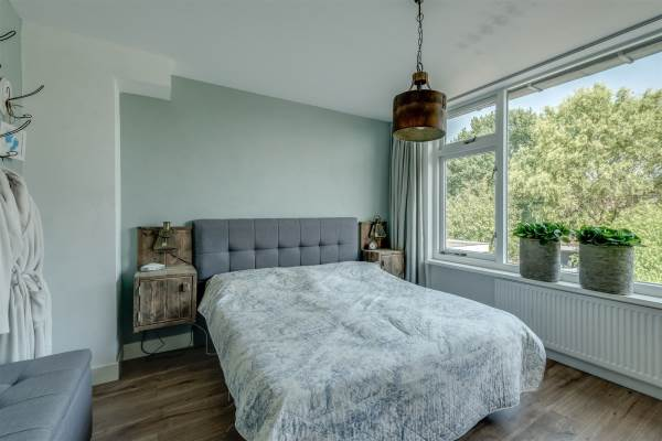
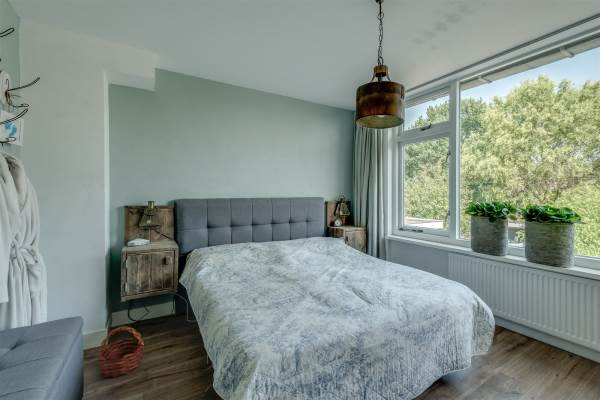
+ basket (122, 346)
